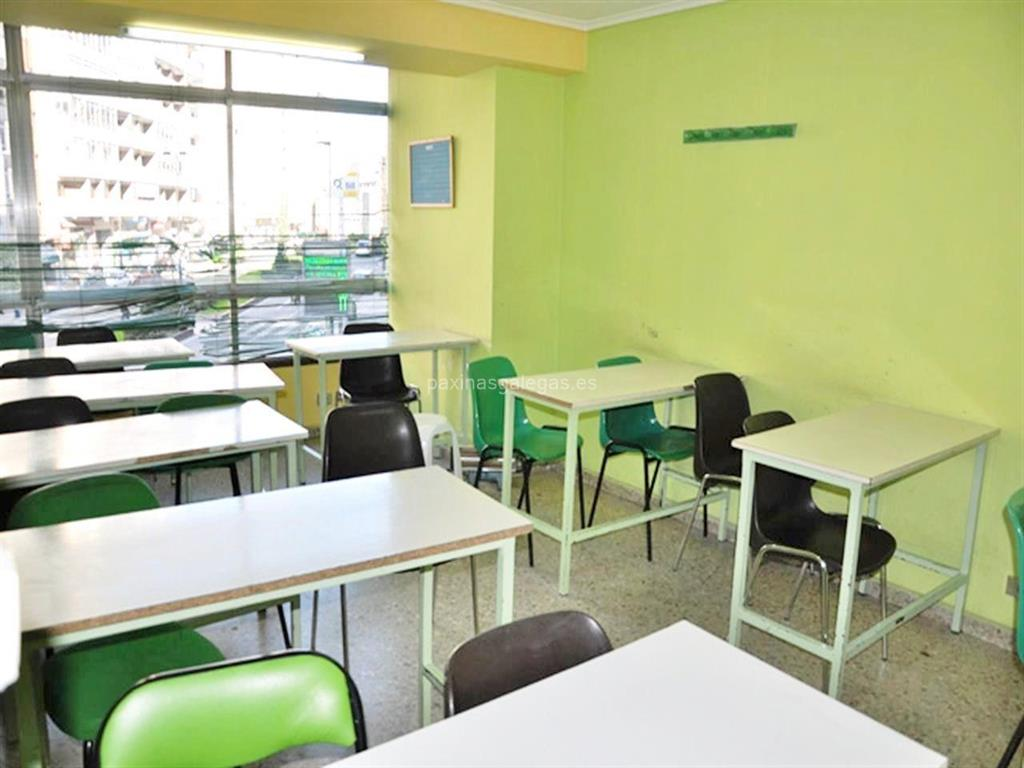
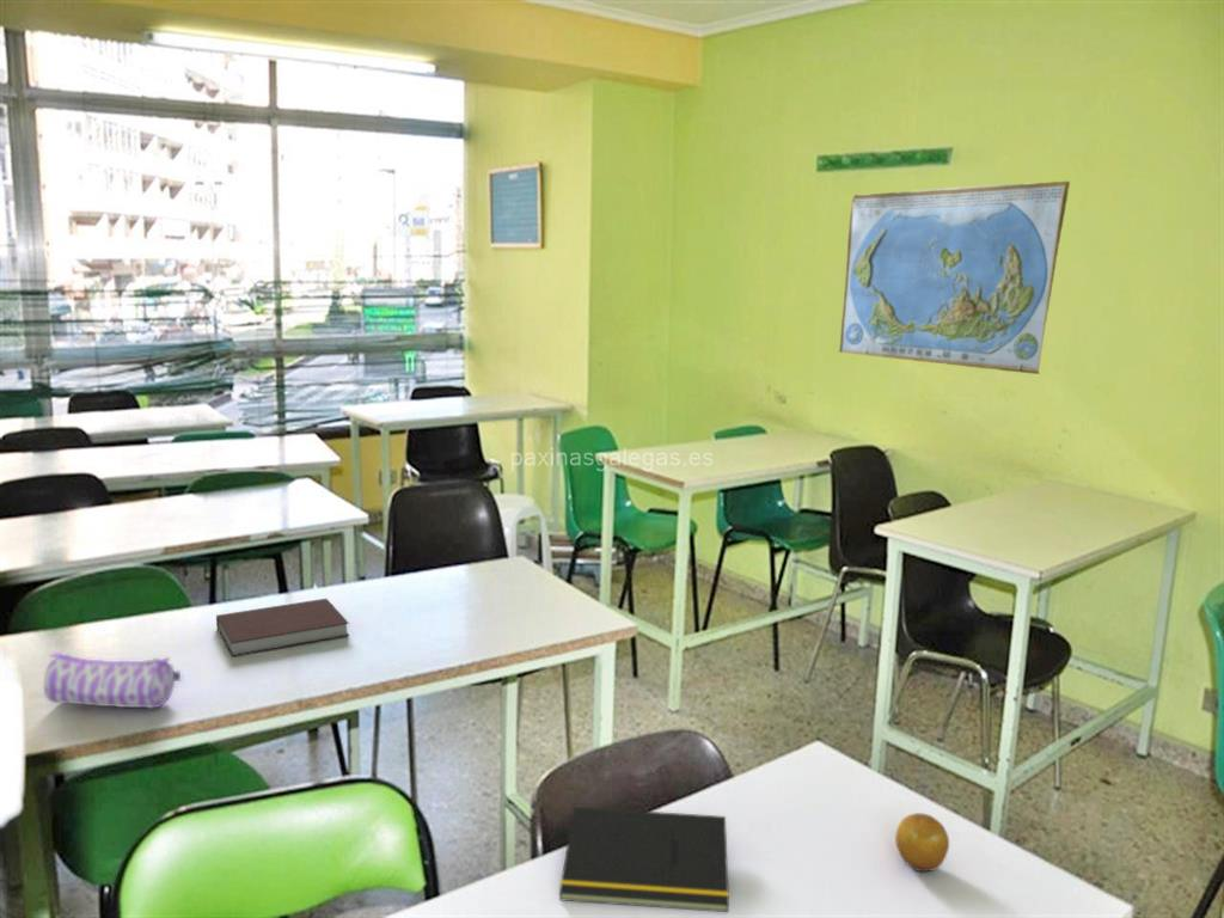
+ notebook (282, 625)
+ notepad (645, 856)
+ pencil case (110, 680)
+ world map (940, 276)
+ fruit (922, 840)
